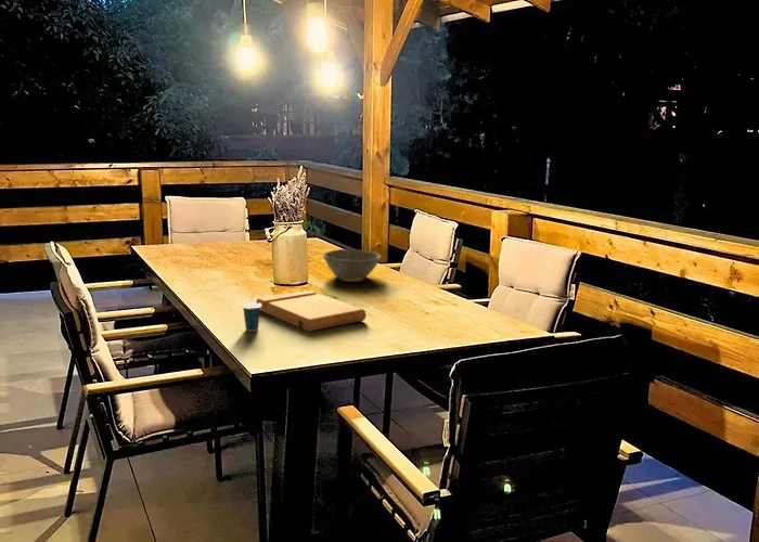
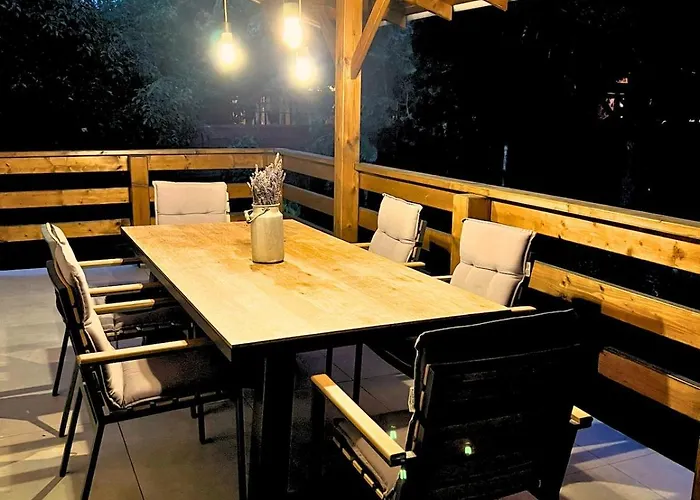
- bowl (351, 266)
- cutting board (309, 309)
- cup (252, 310)
